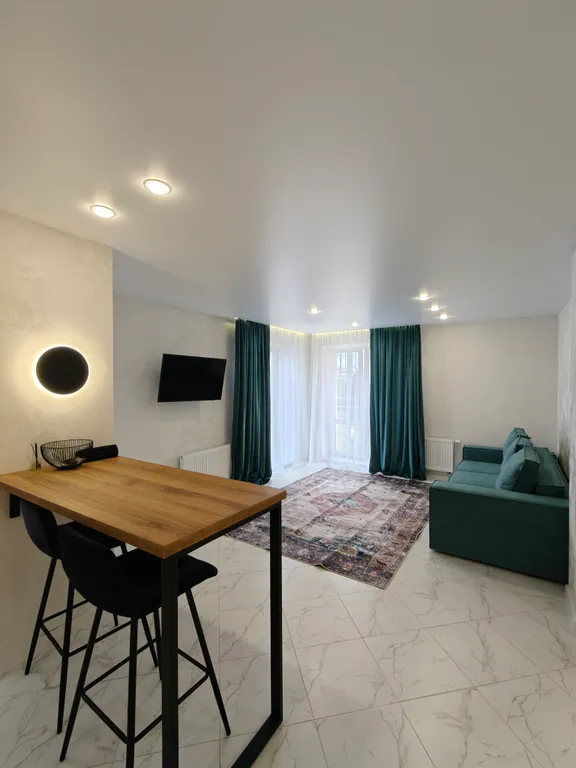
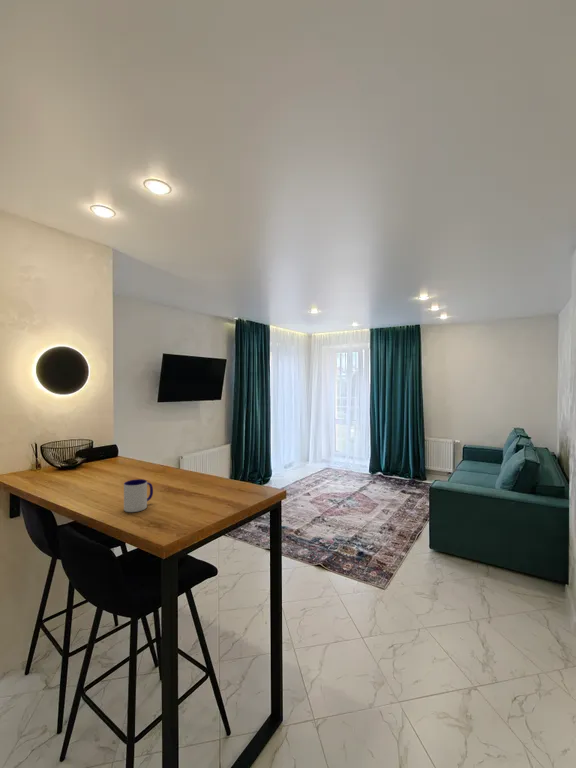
+ mug (139, 494)
